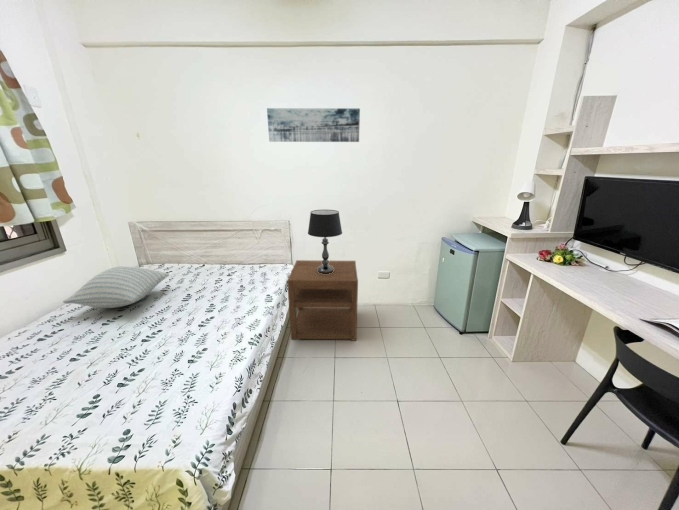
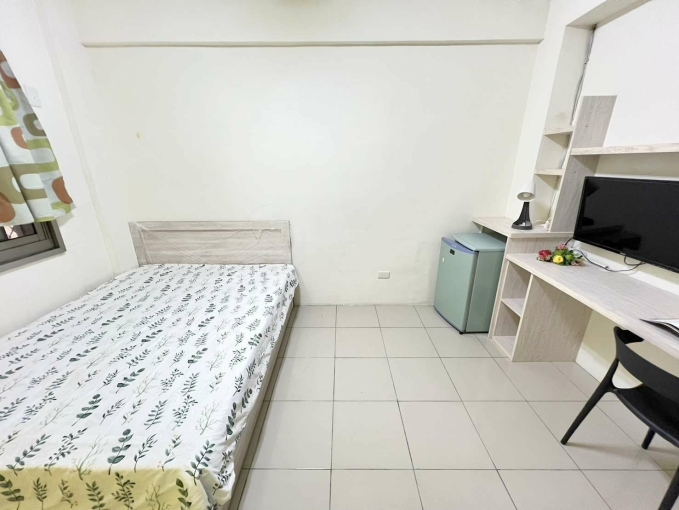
- wall art (313, 125)
- nightstand (324, 298)
- pillow (122, 286)
- table lamp (325, 242)
